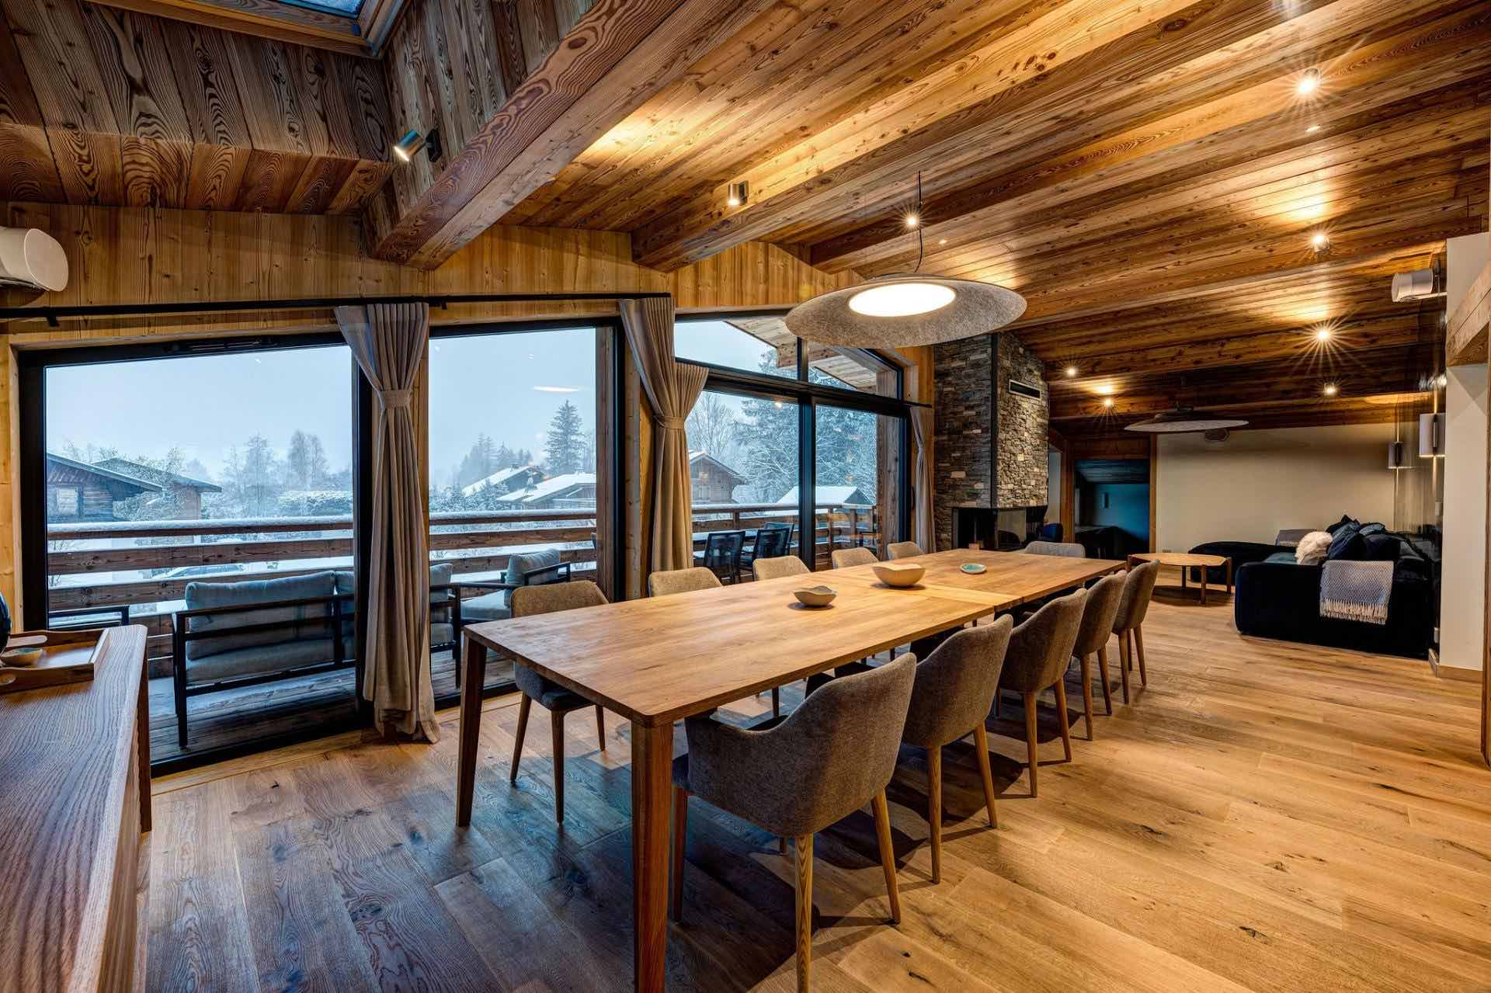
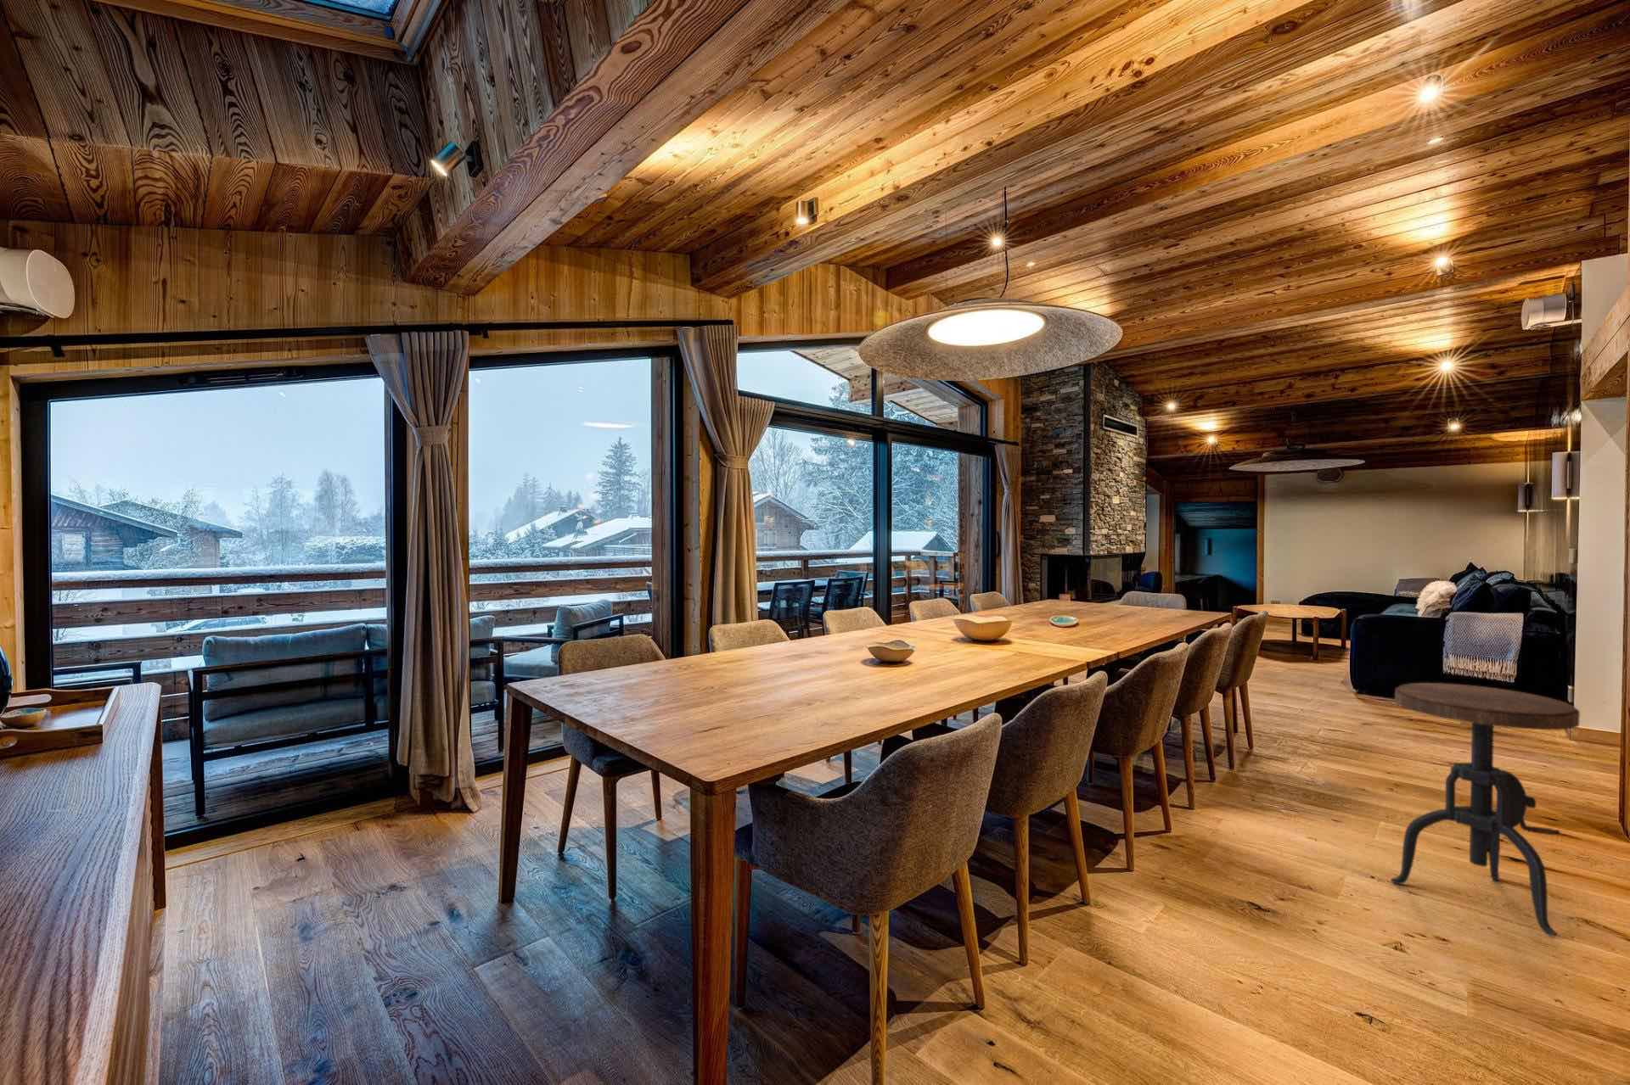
+ side table (1477, 797)
